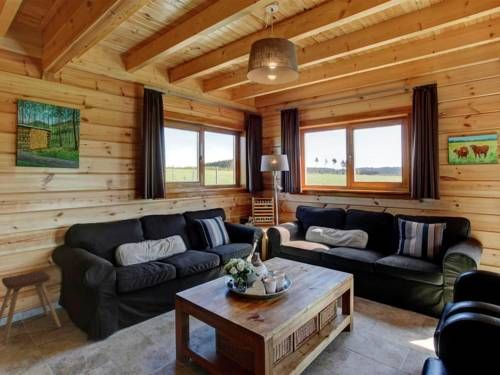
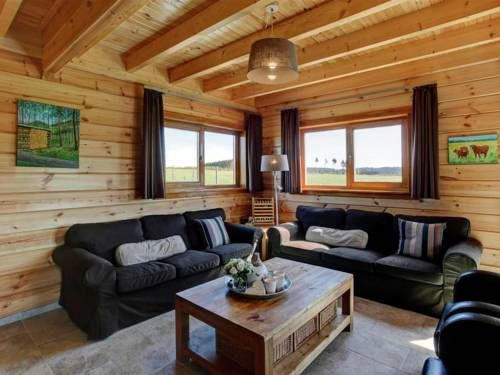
- music stool (16, 300)
